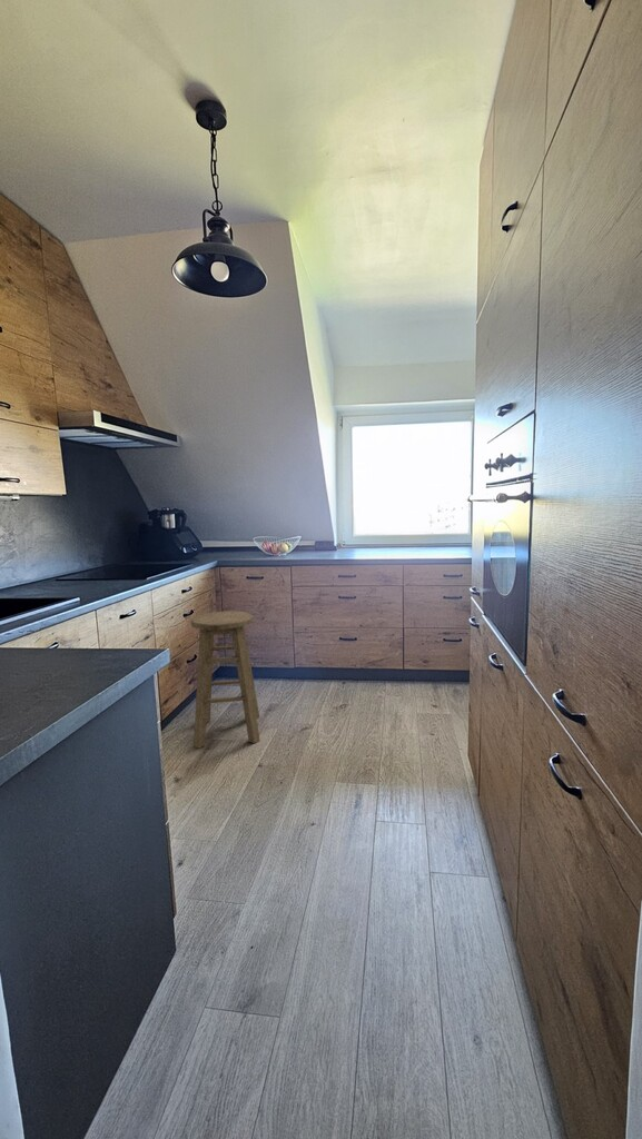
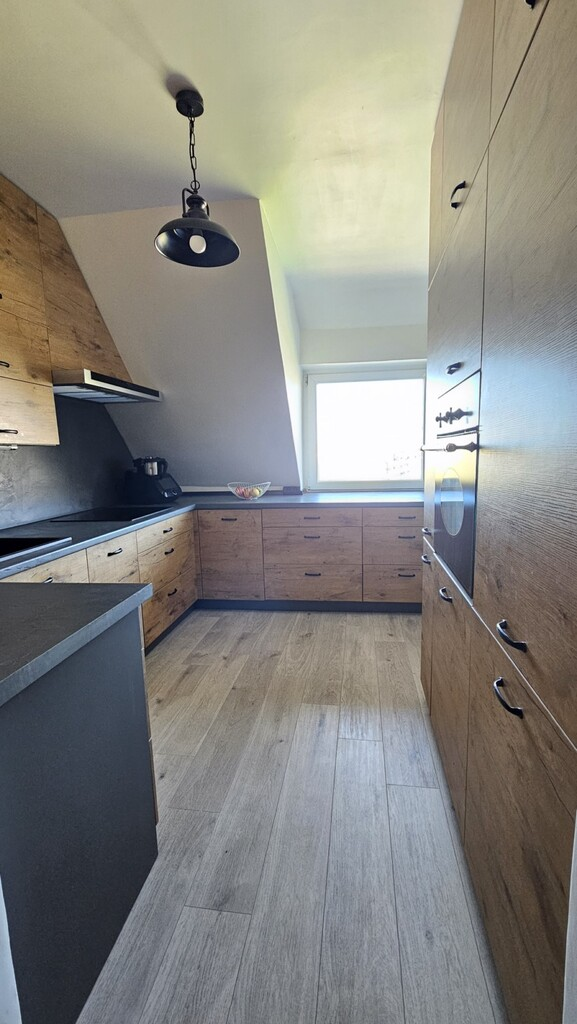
- bar stool (225, 681)
